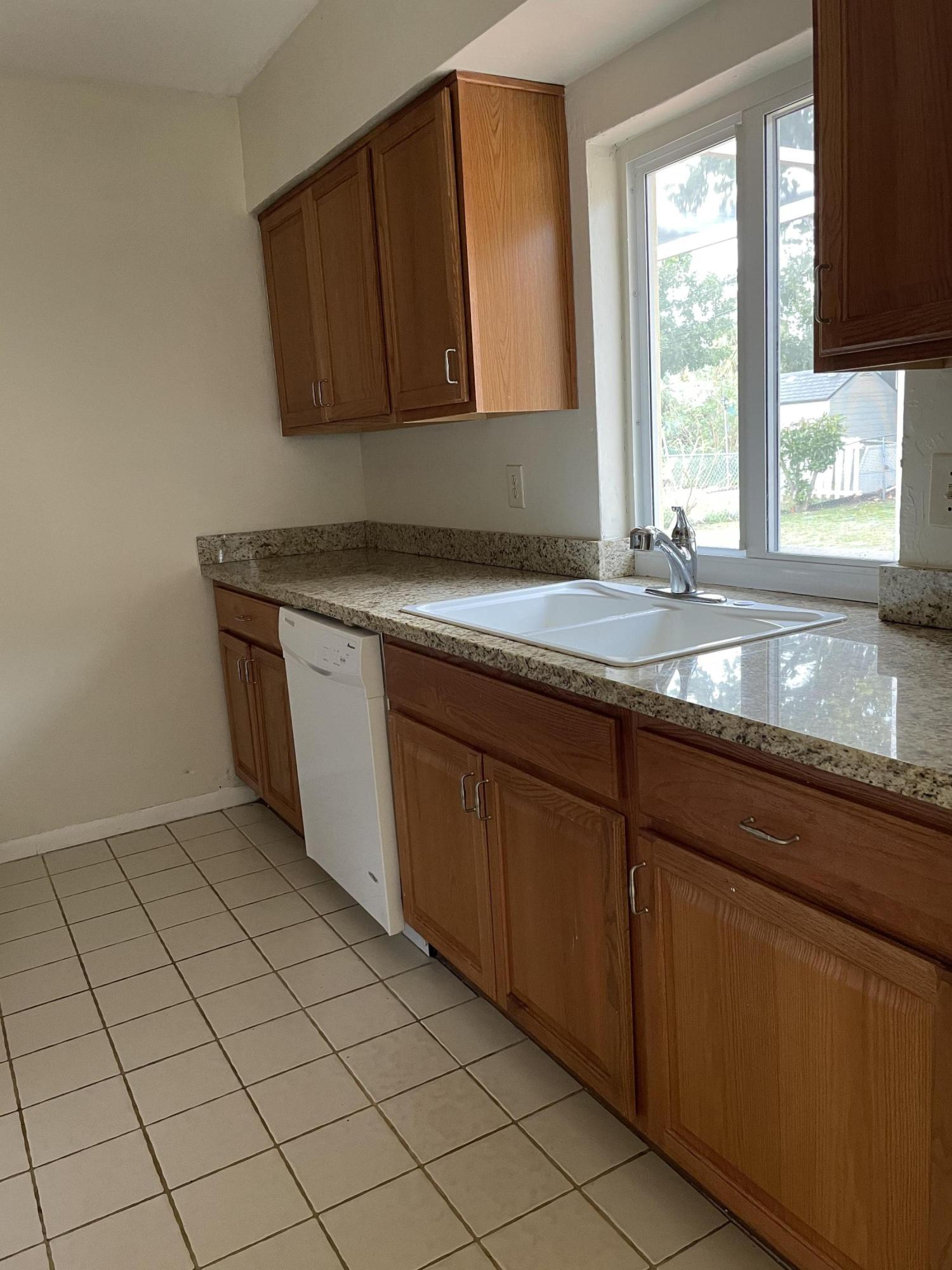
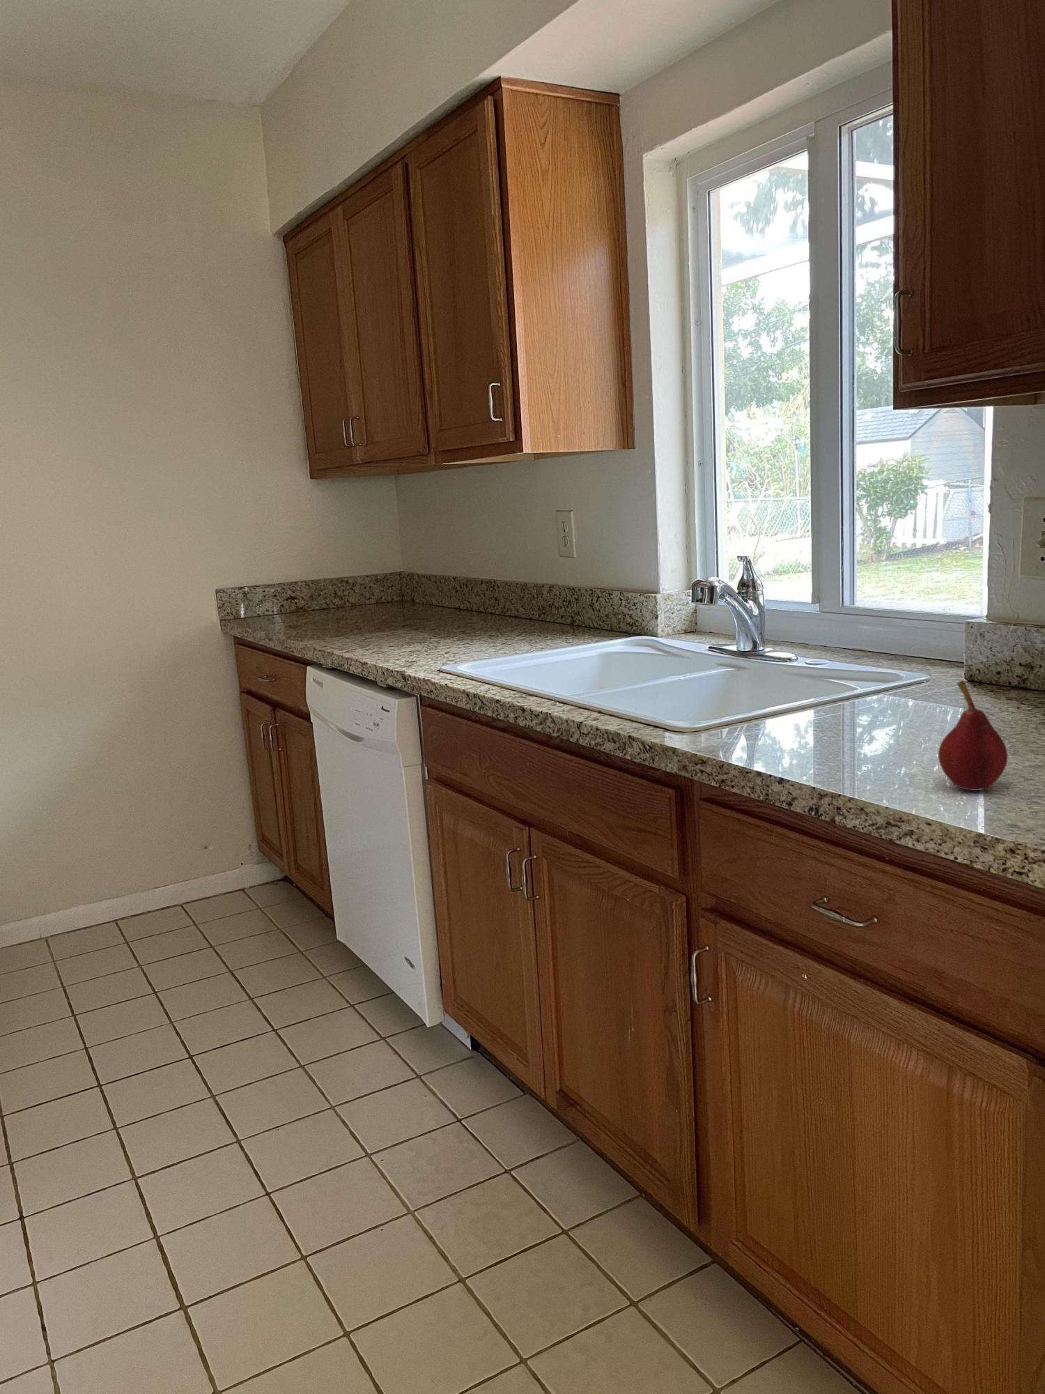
+ fruit (973, 734)
